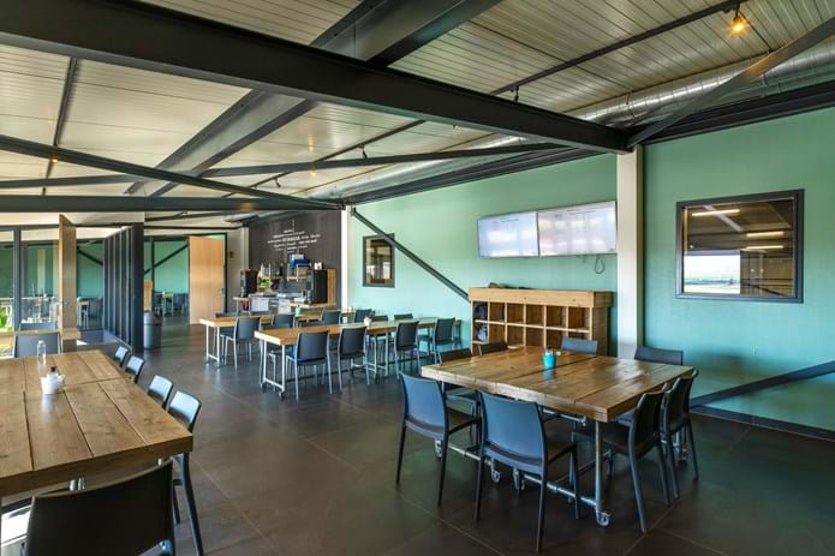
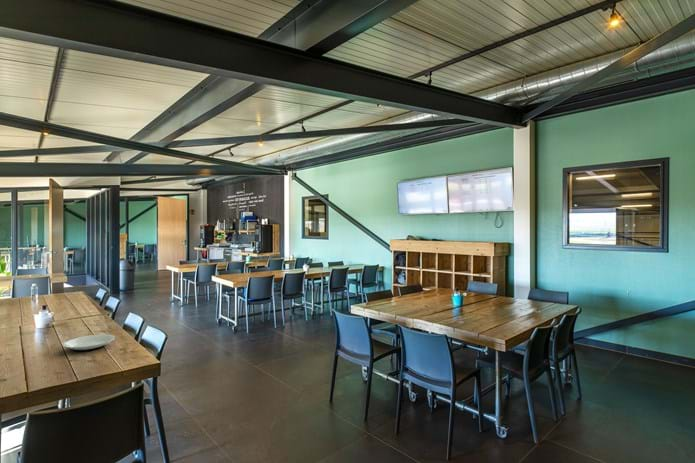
+ plate (89, 343)
